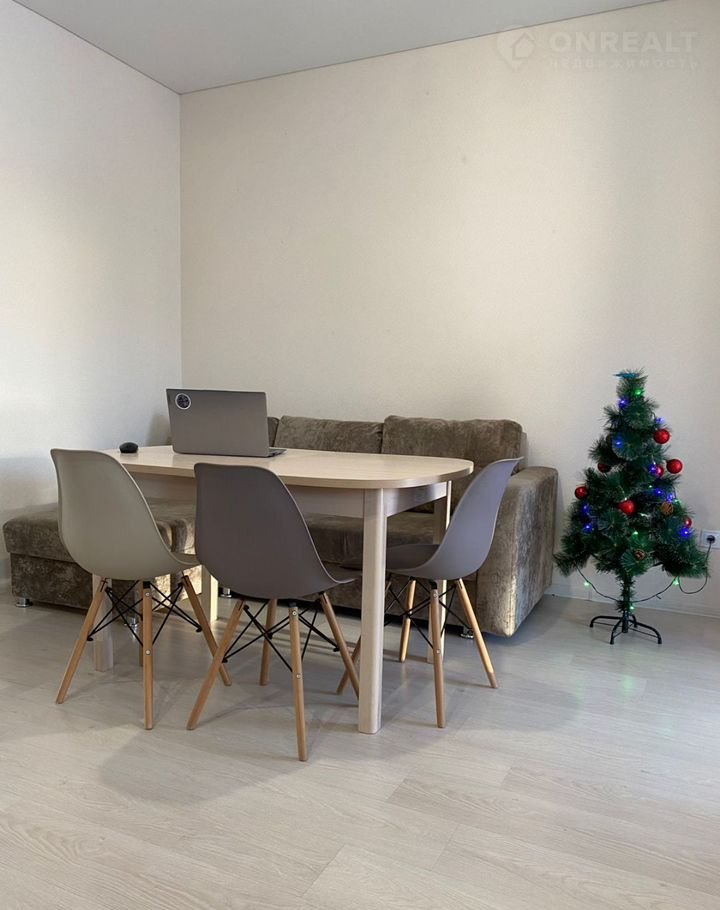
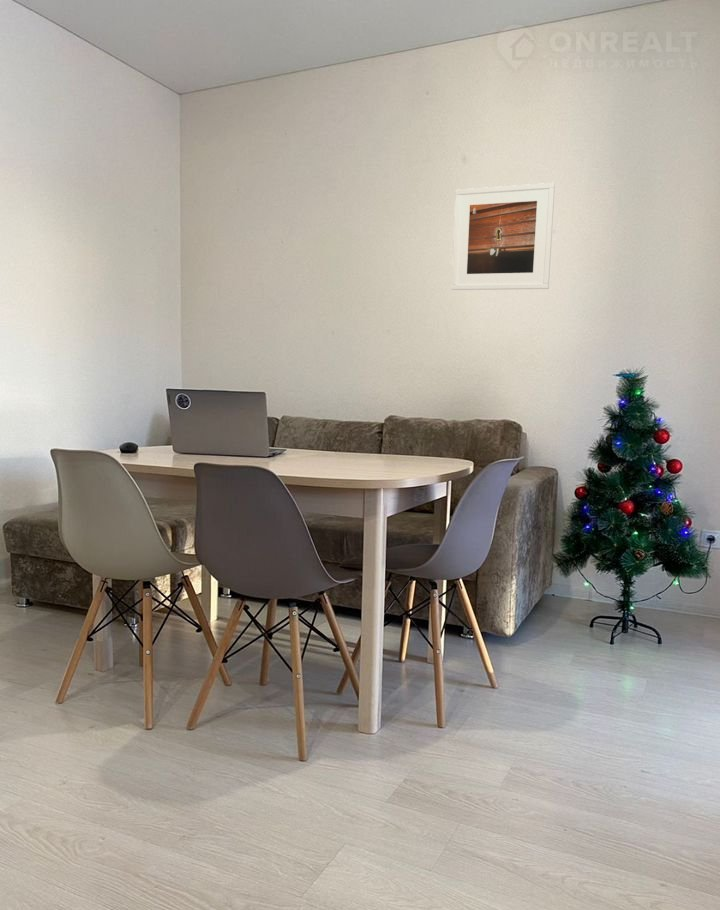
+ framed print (501, 238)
